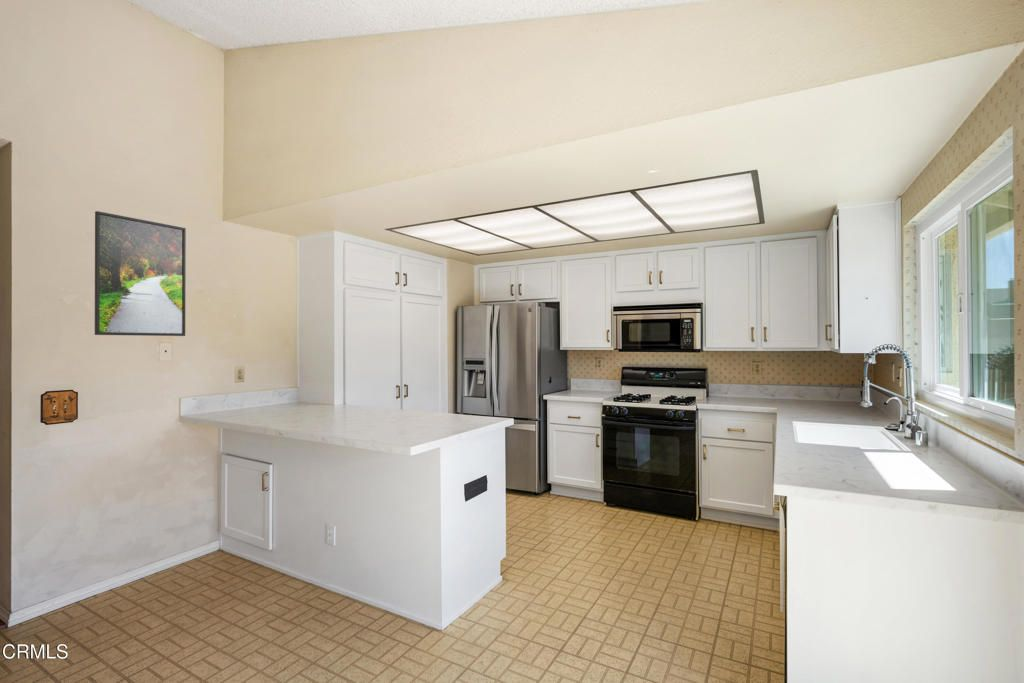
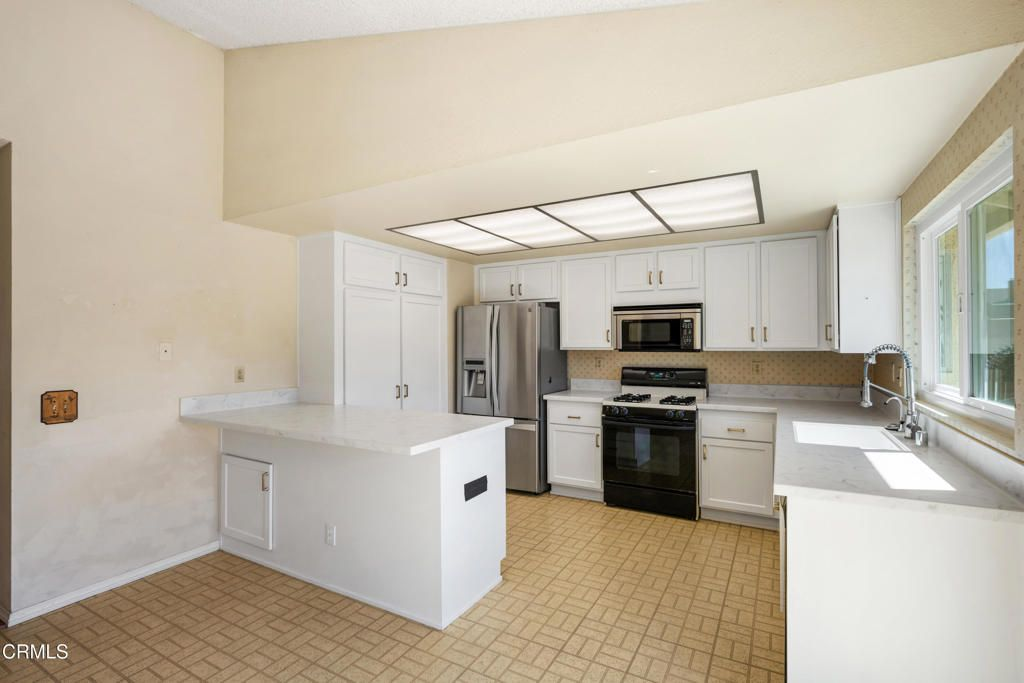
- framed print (143, 277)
